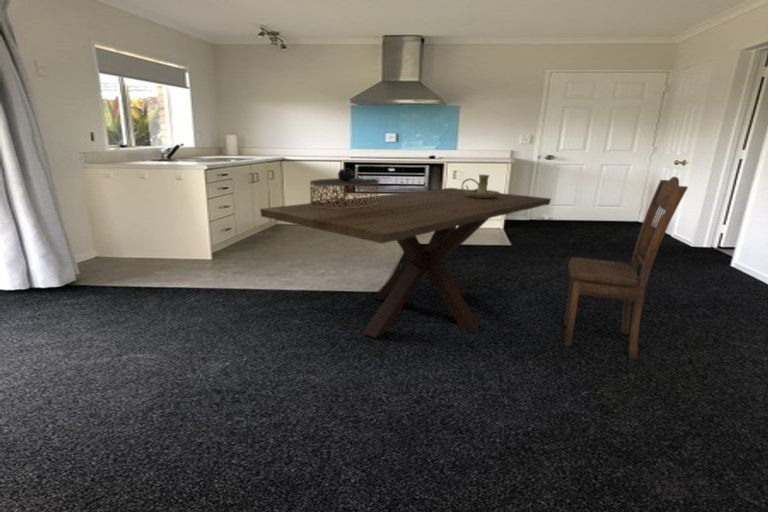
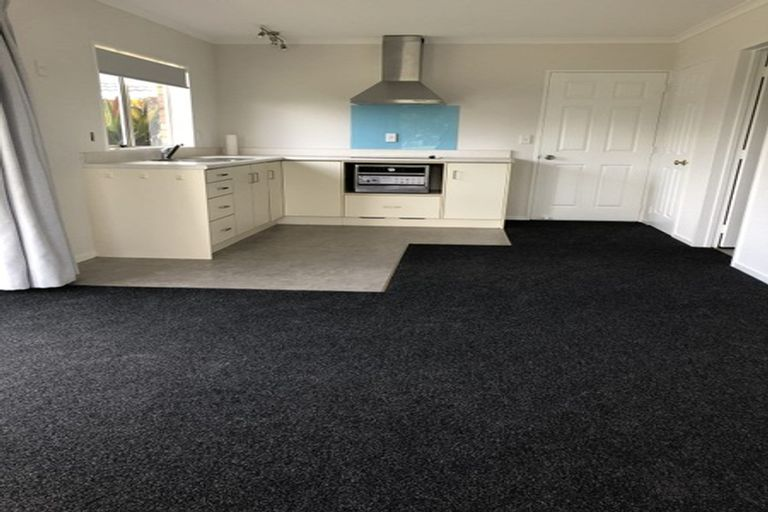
- dining chair (613, 262)
- candle holder (479, 185)
- dining table (425, 258)
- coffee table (345, 185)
